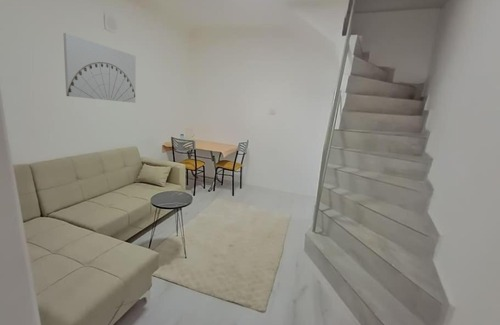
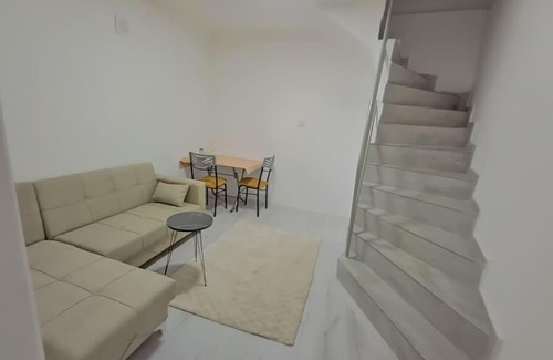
- wall art (105, 73)
